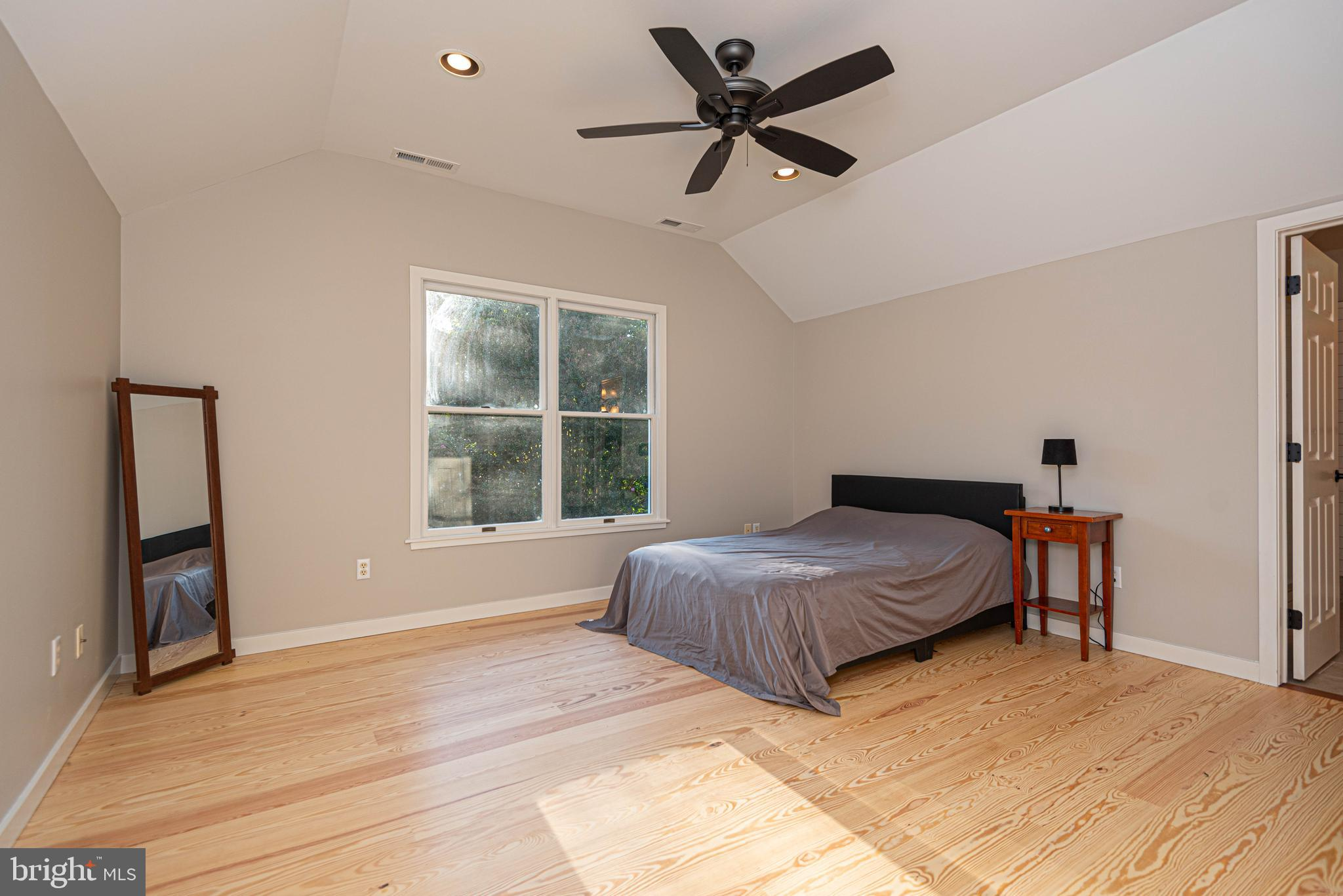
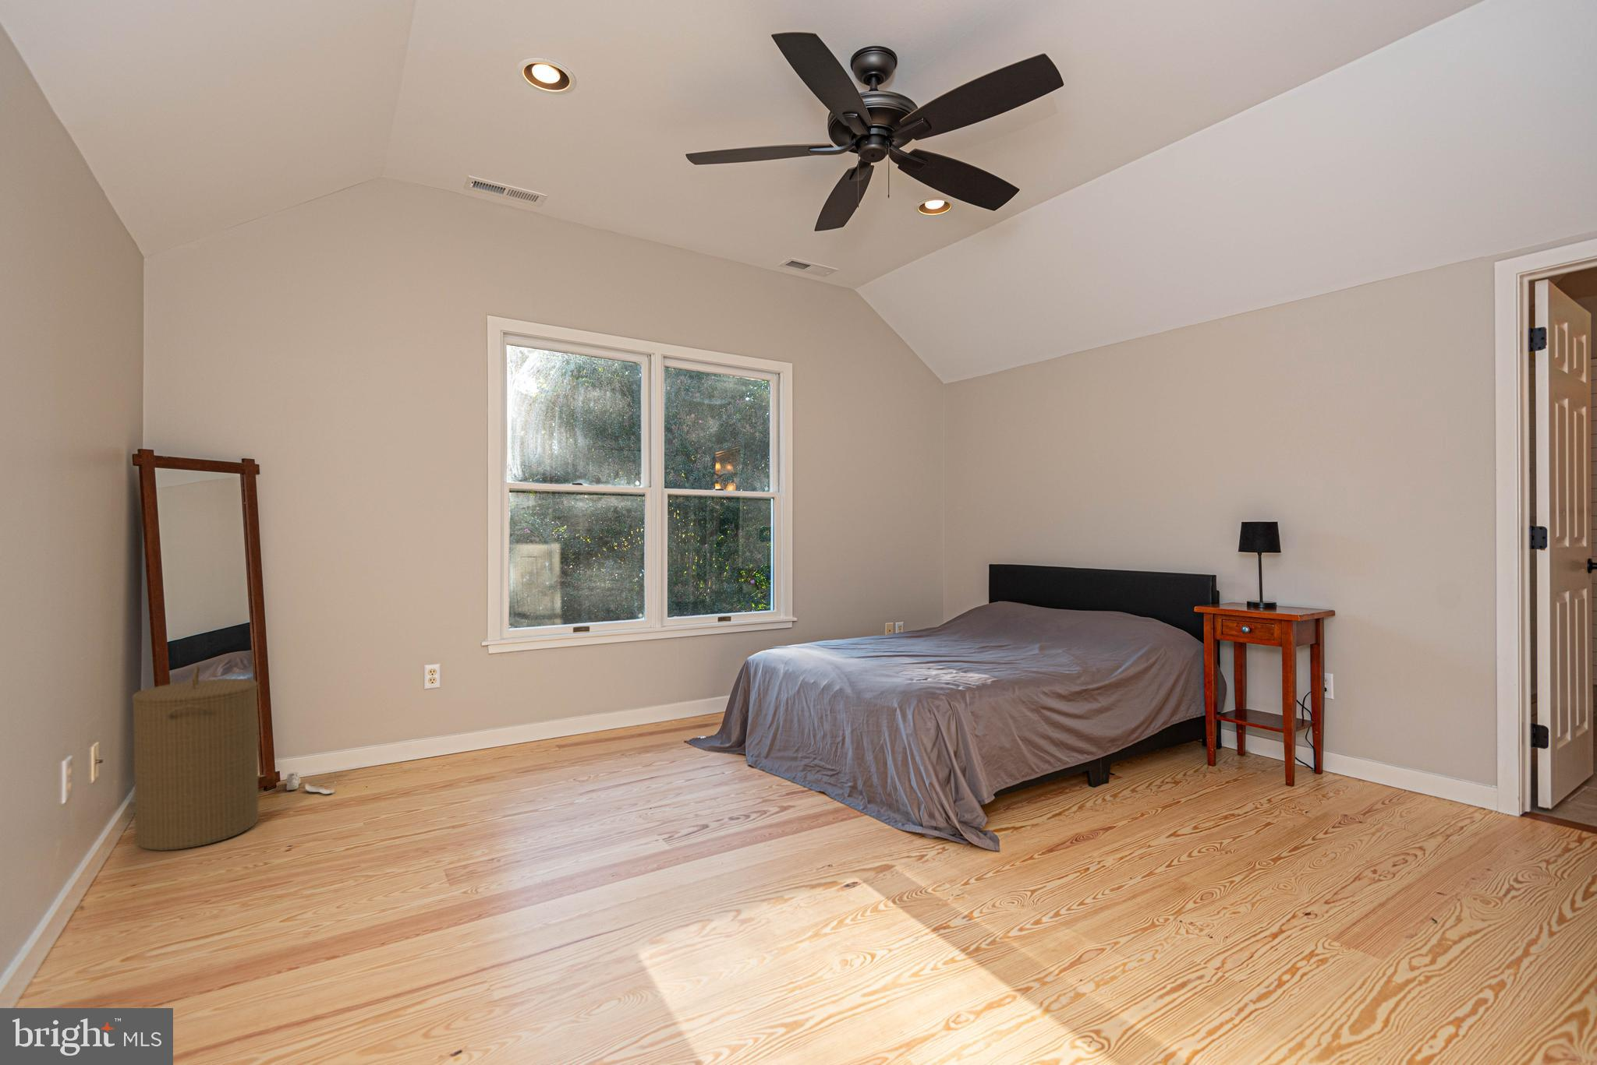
+ shoe (308, 783)
+ laundry hamper (199, 748)
